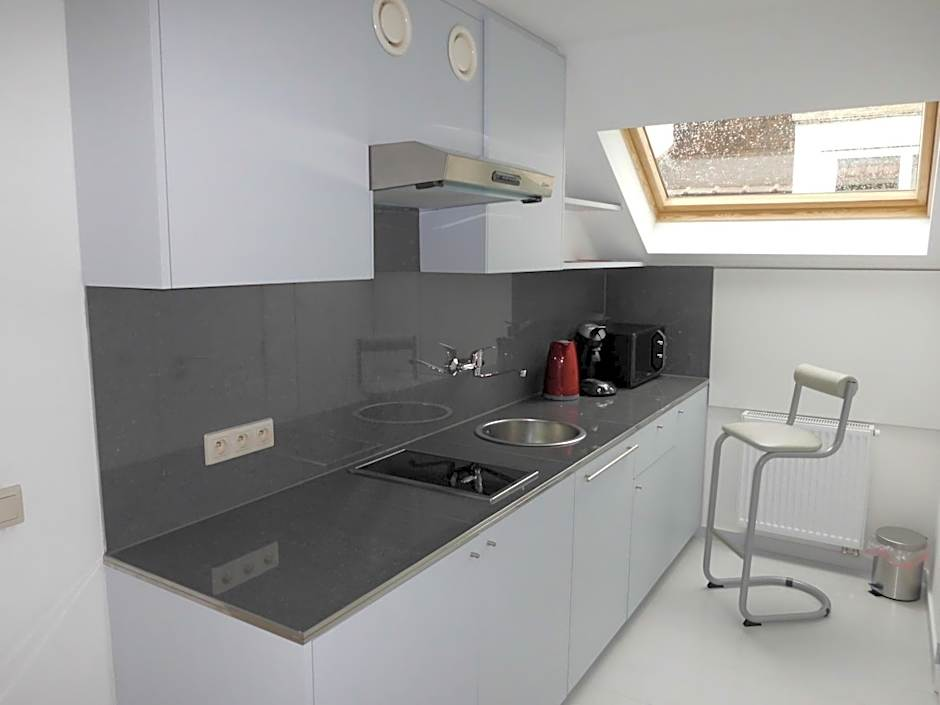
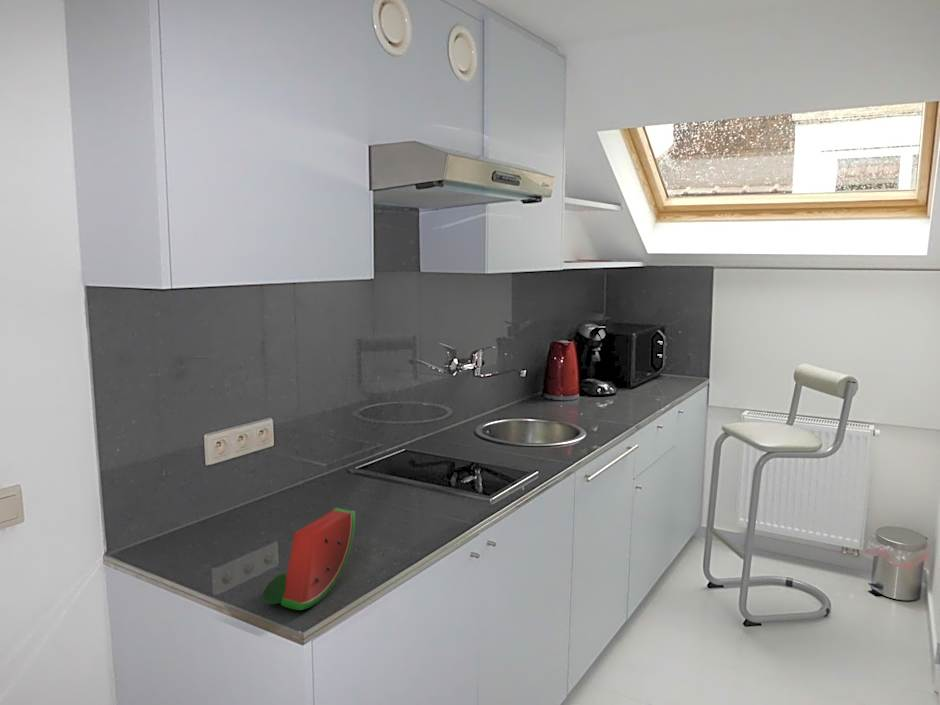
+ watermelon (306, 557)
